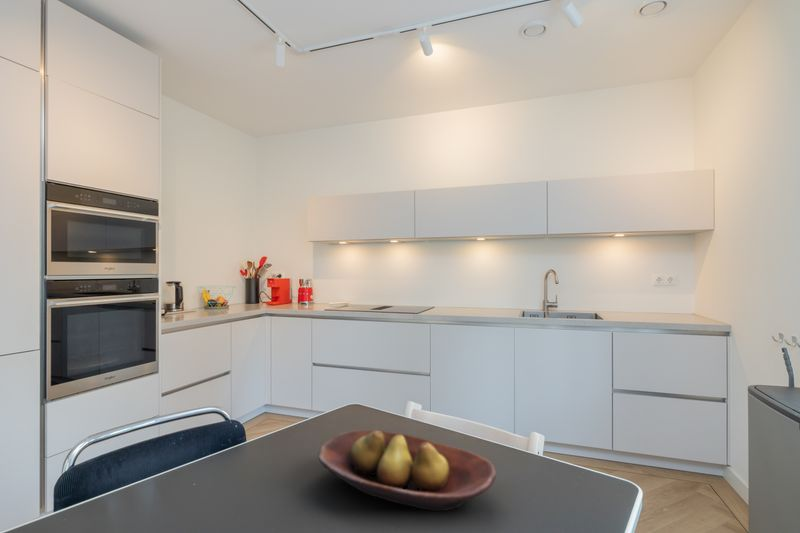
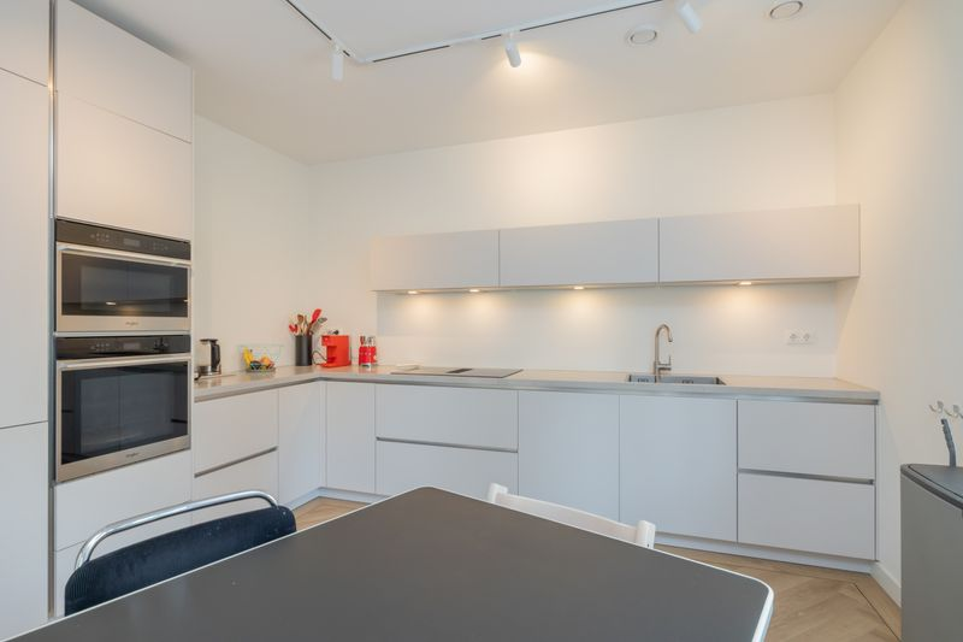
- fruit bowl (402, 461)
